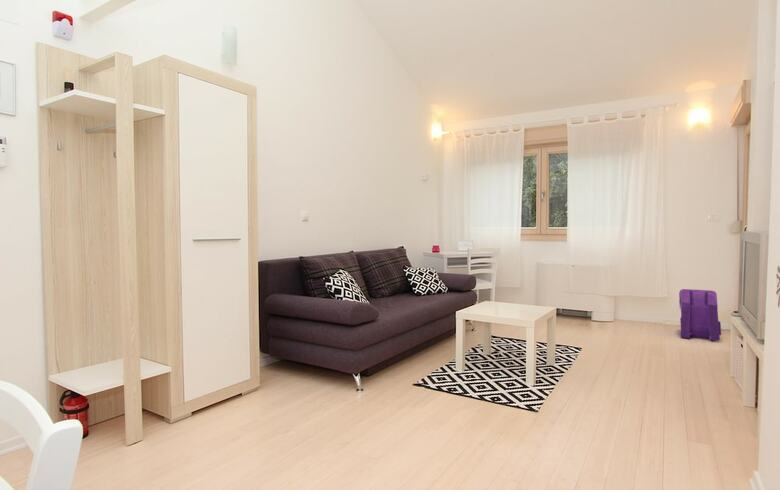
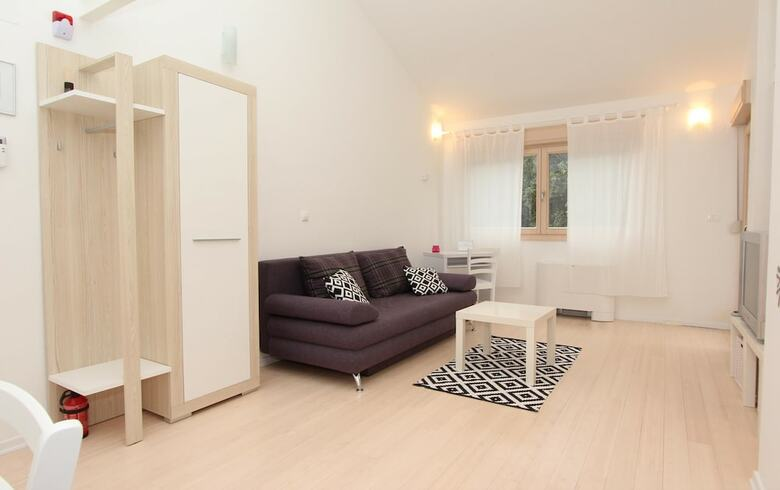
- backpack (699, 312)
